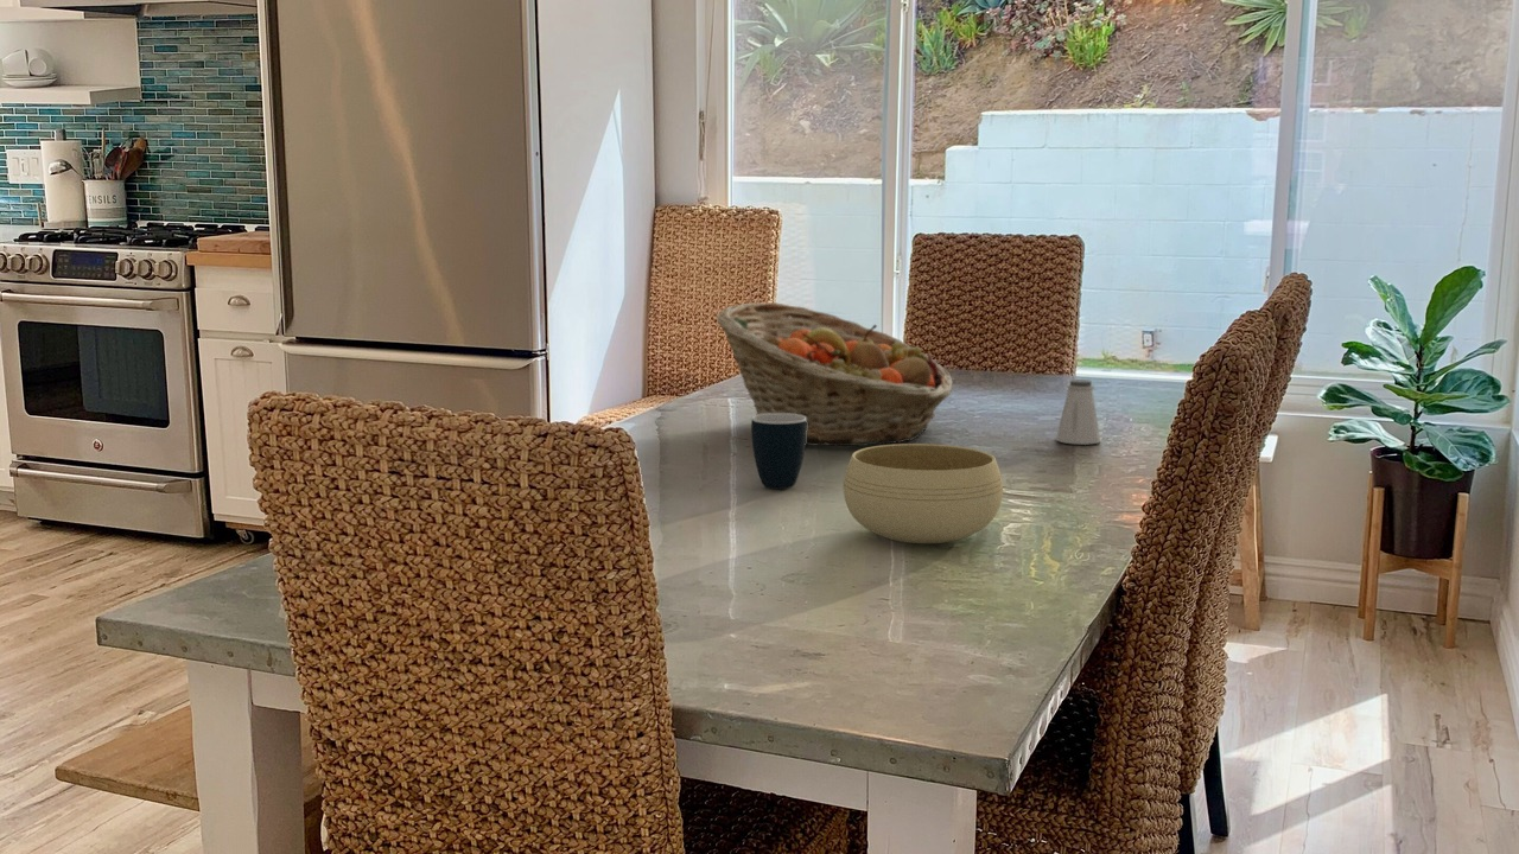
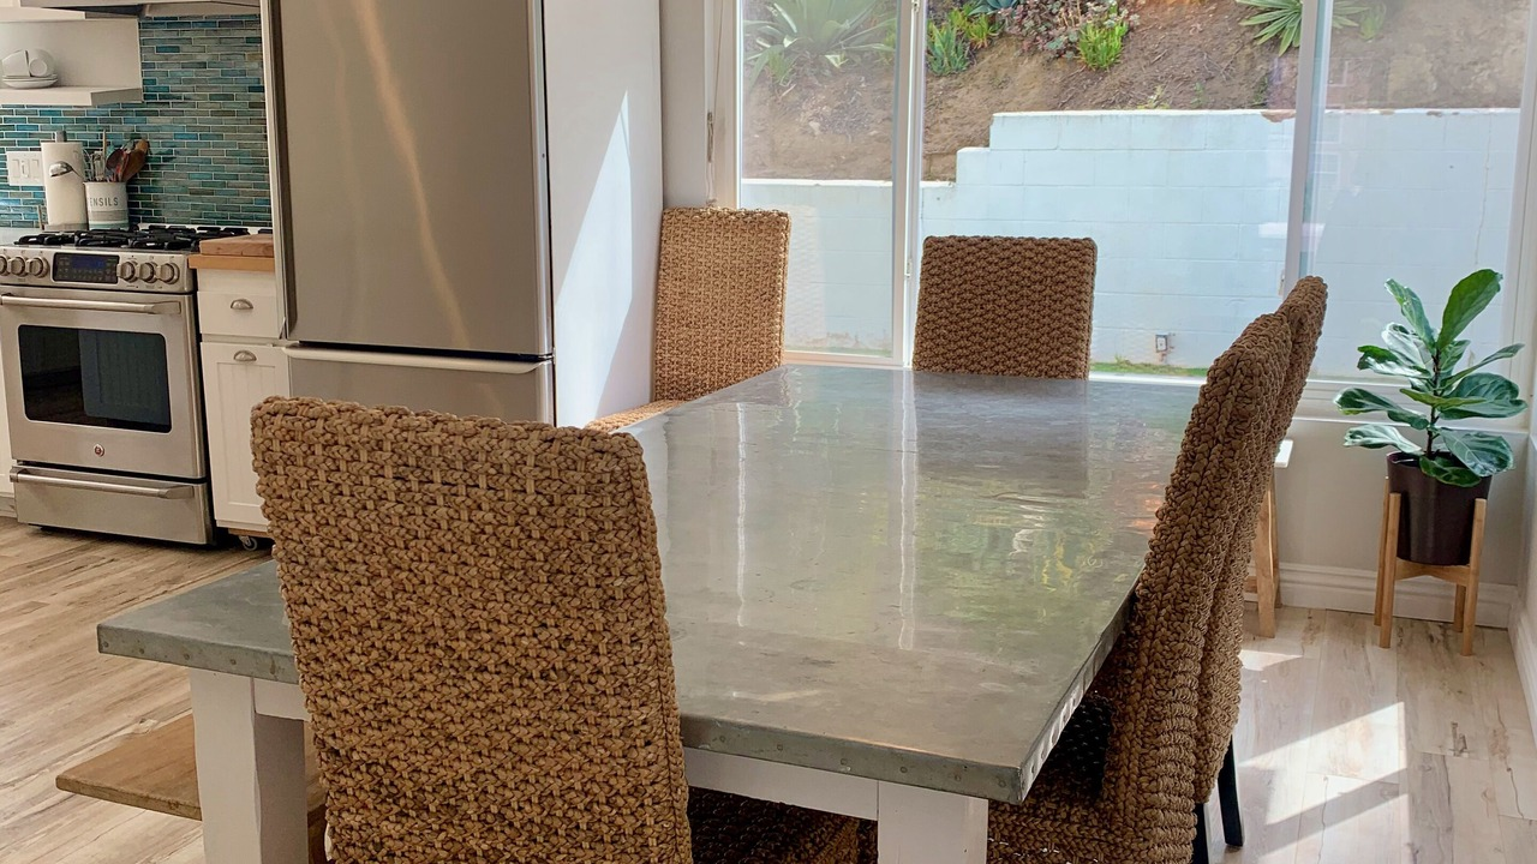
- bowl (922, 495)
- mug (781, 450)
- saltshaker (1079, 410)
- fruit basket (835, 369)
